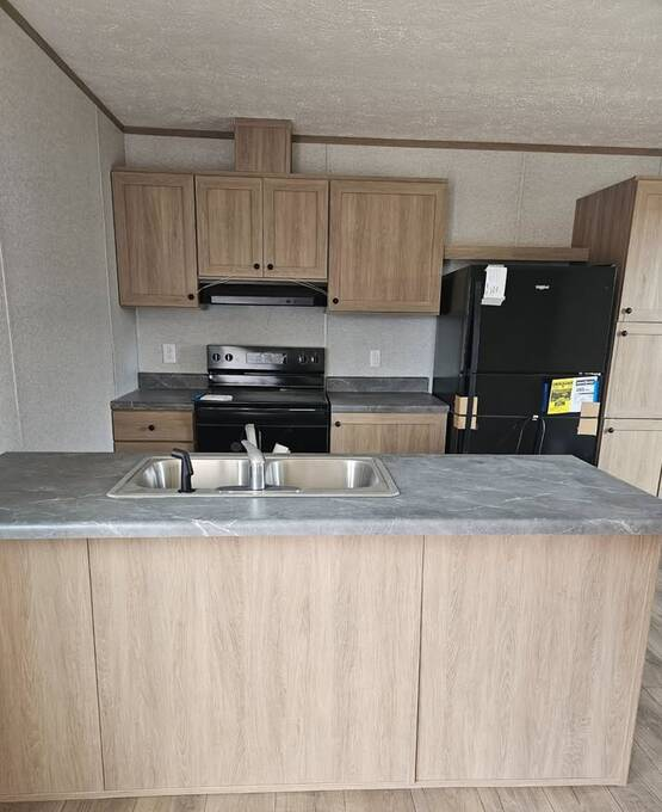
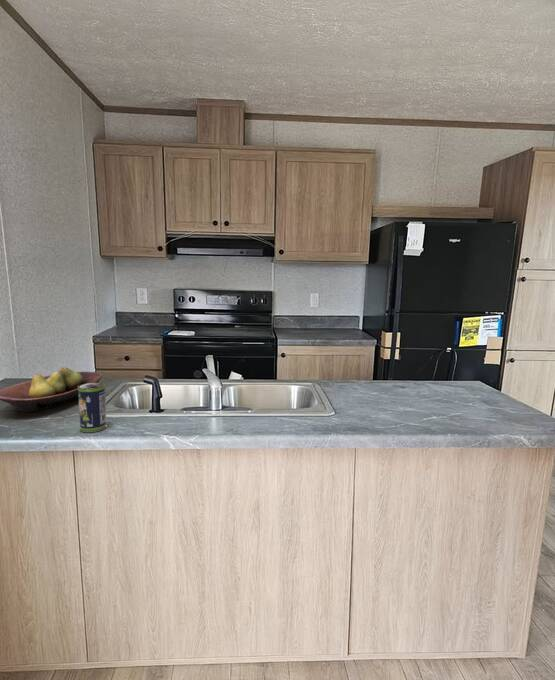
+ beverage can (92, 406)
+ fruit bowl (53, 385)
